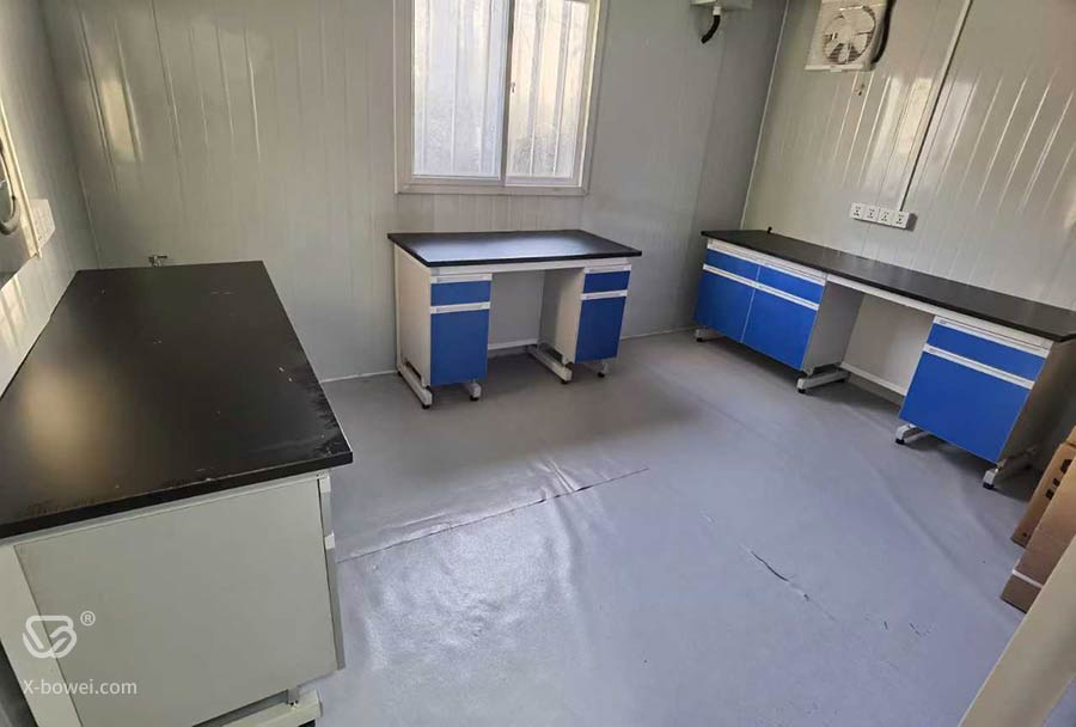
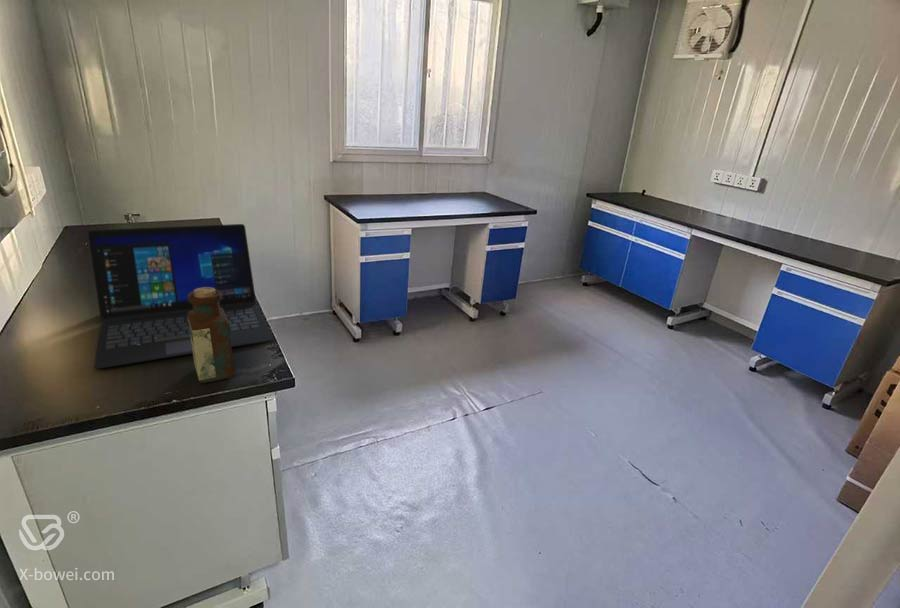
+ laptop (180, 285)
+ bottle (209, 332)
